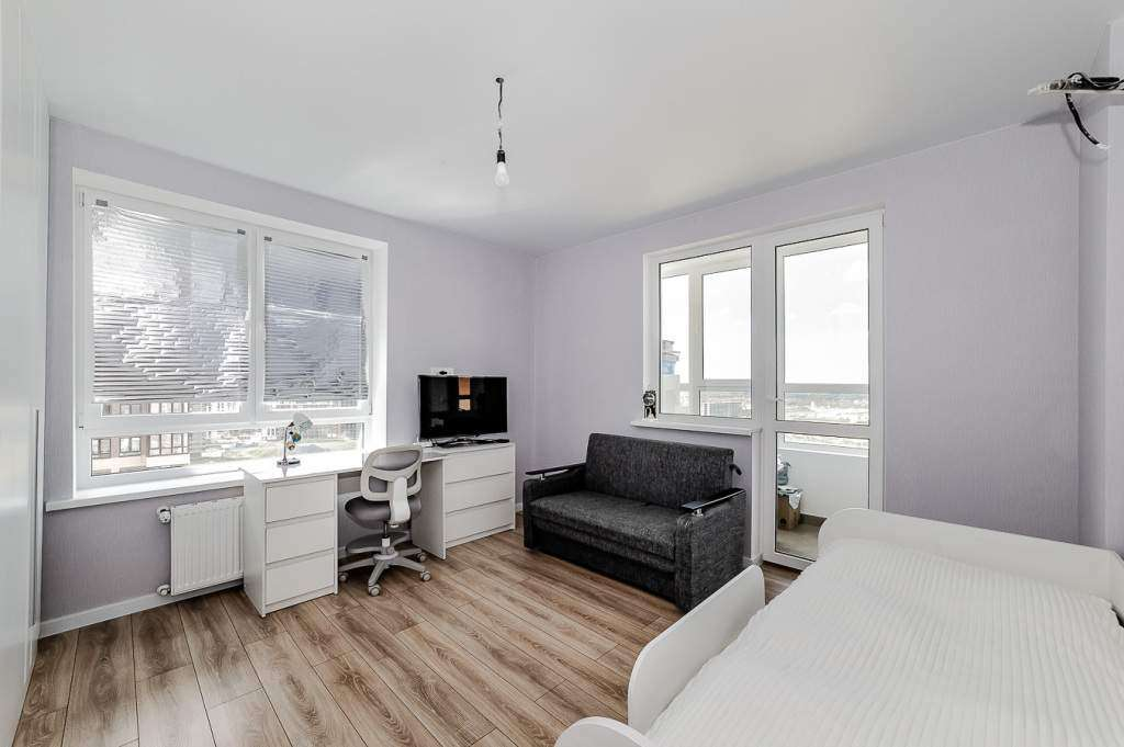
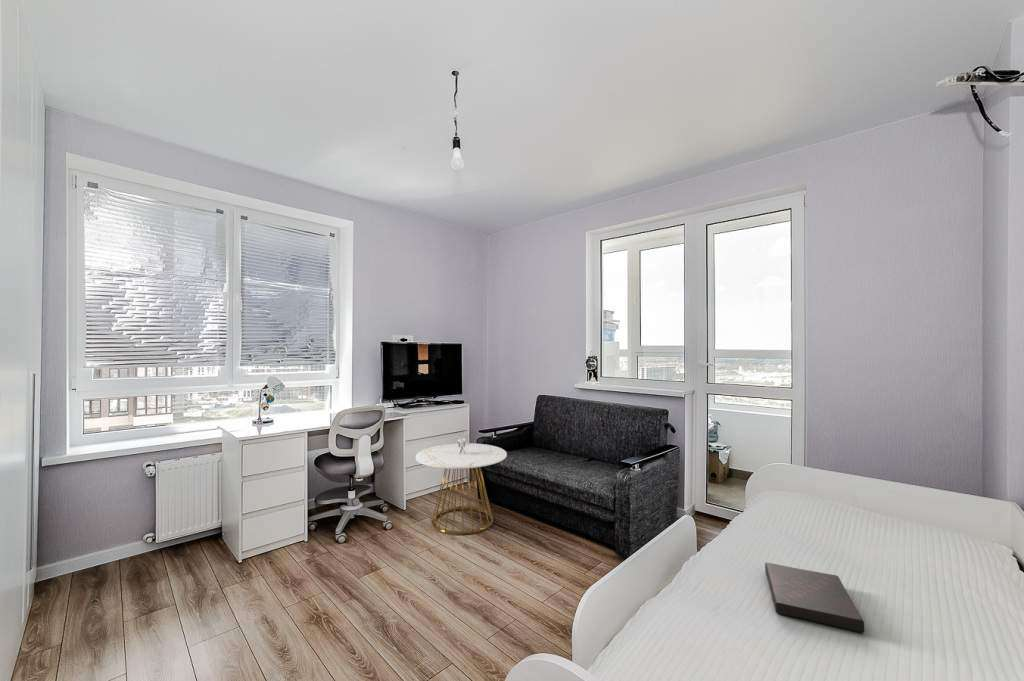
+ book (808, 593)
+ side table (462, 480)
